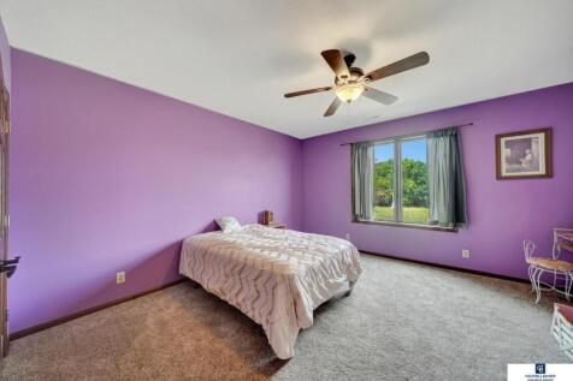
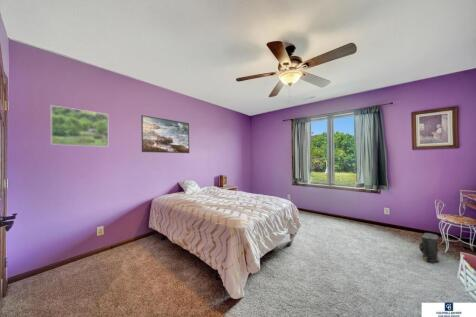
+ bag (428, 246)
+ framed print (82, 128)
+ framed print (167, 136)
